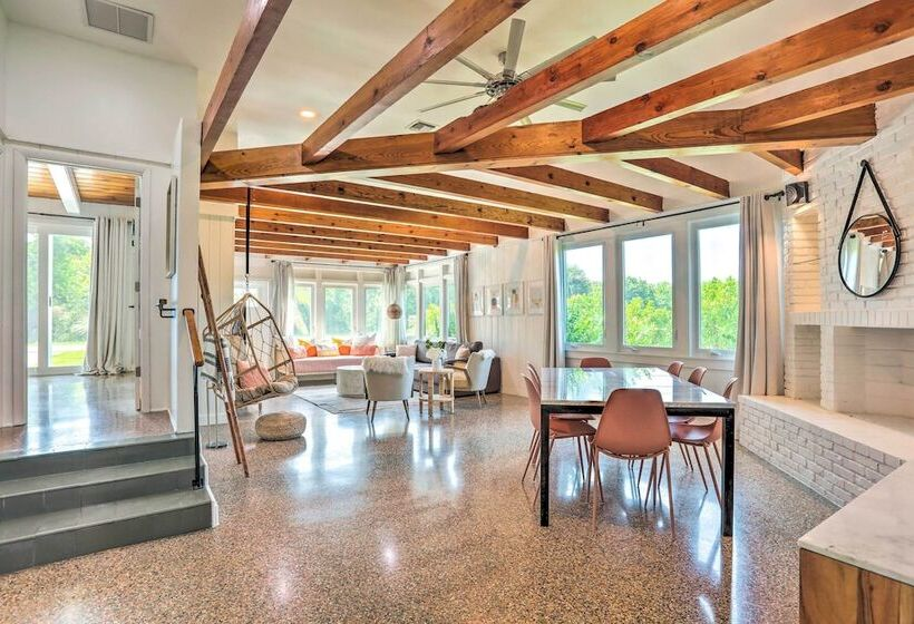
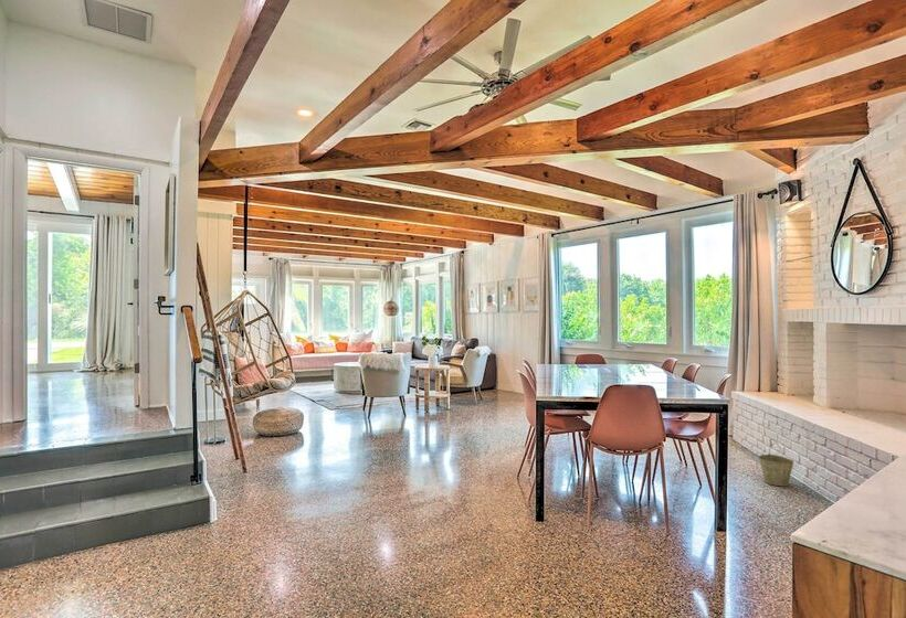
+ bucket (776, 461)
